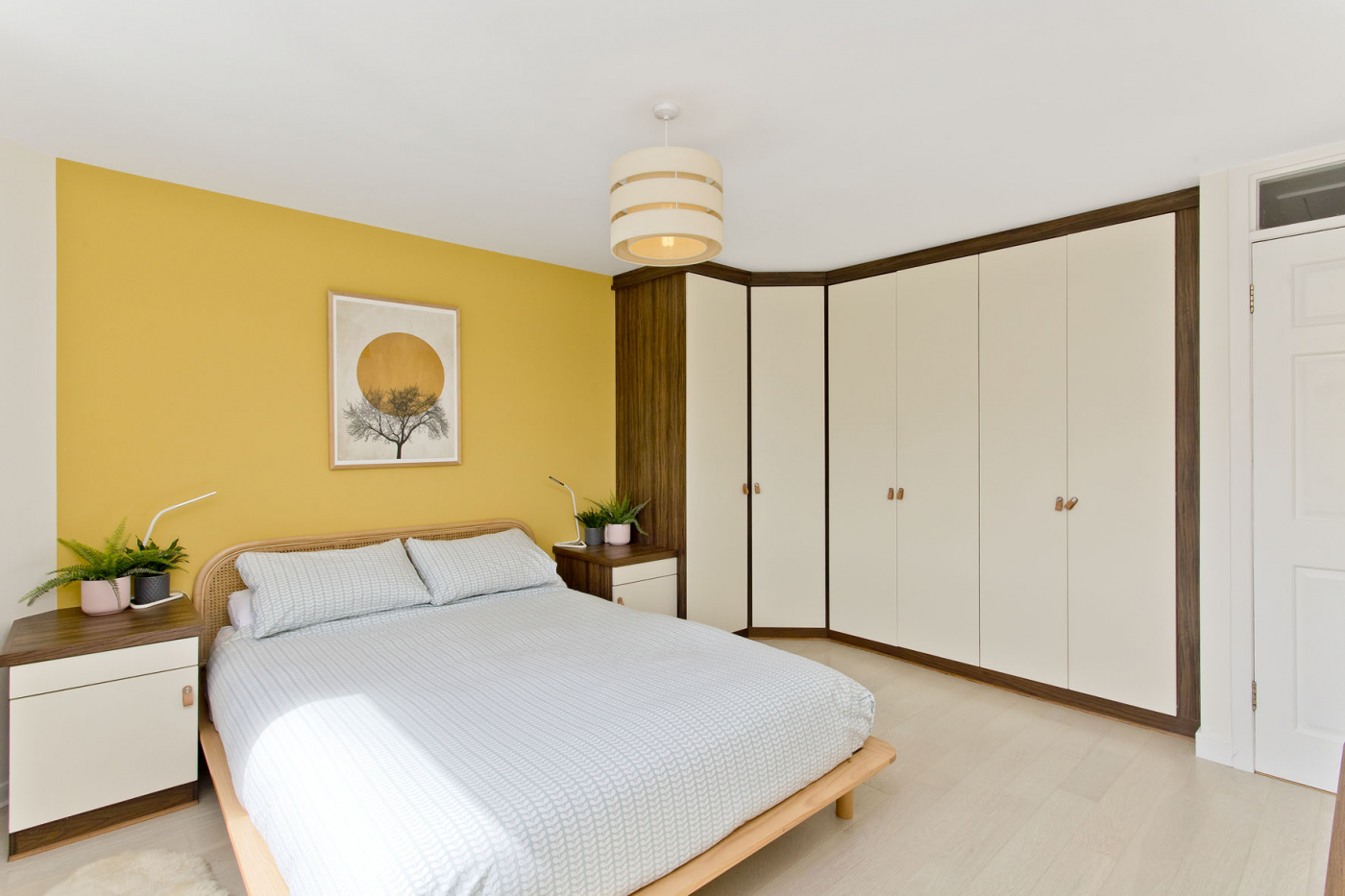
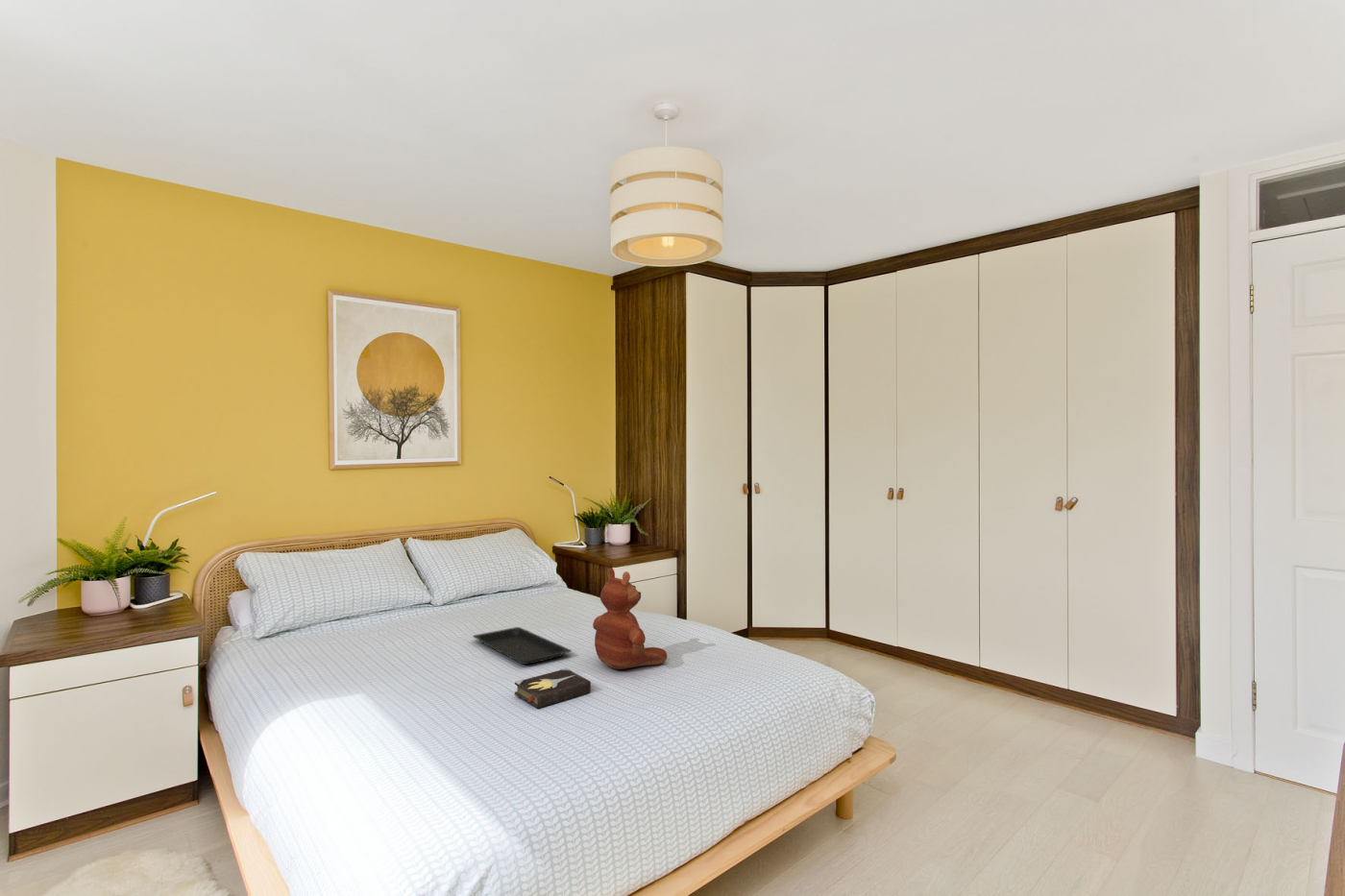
+ teddy bear (629, 616)
+ serving tray (520, 645)
+ hardback book (552, 686)
